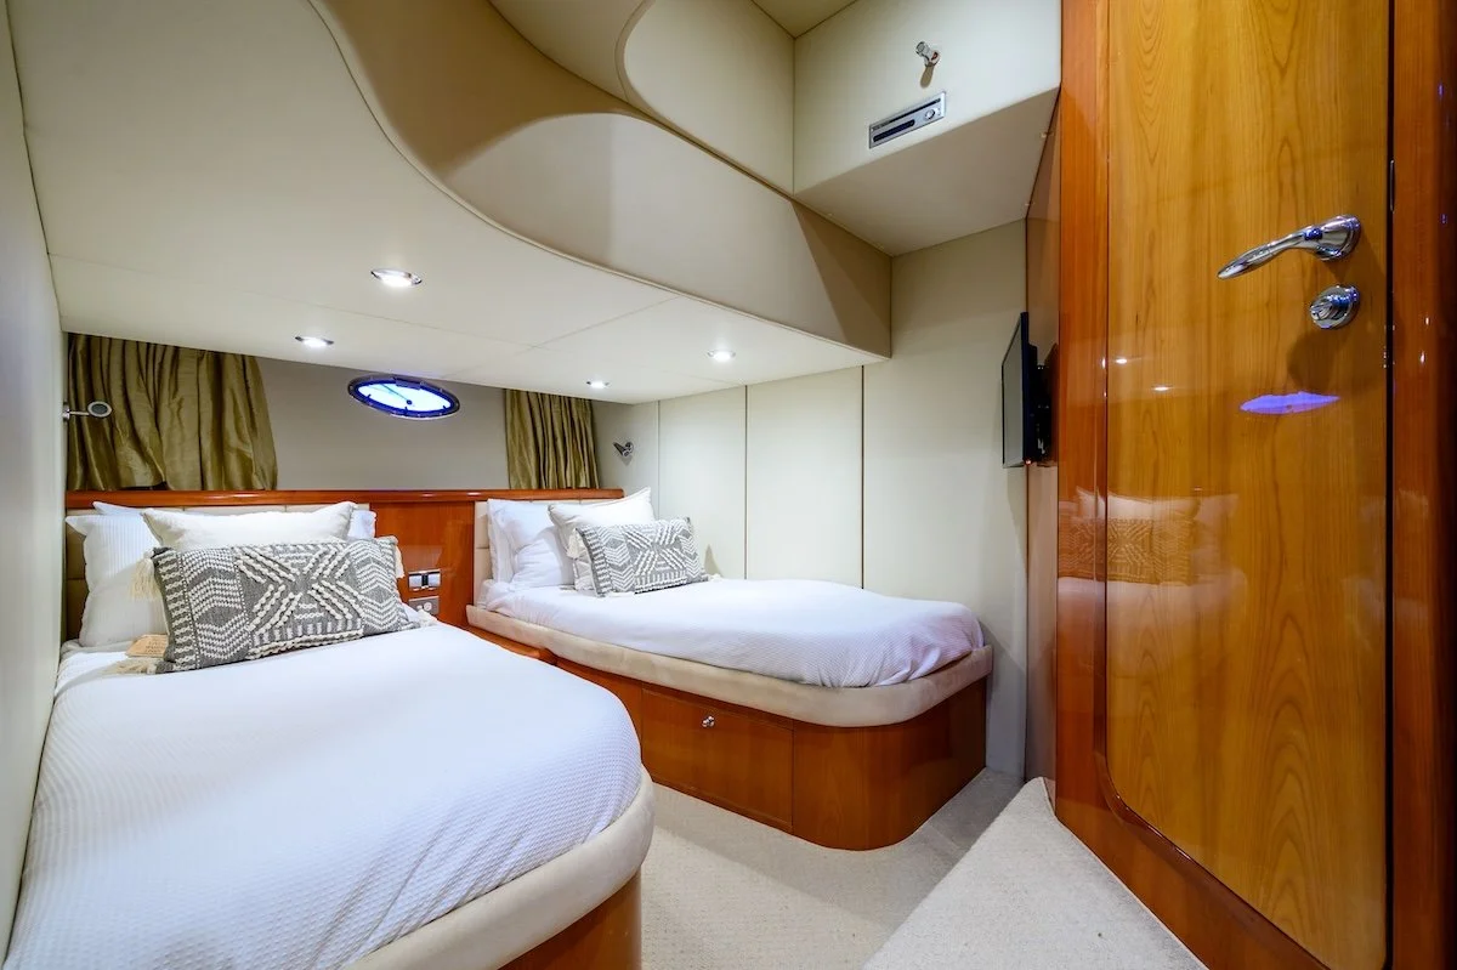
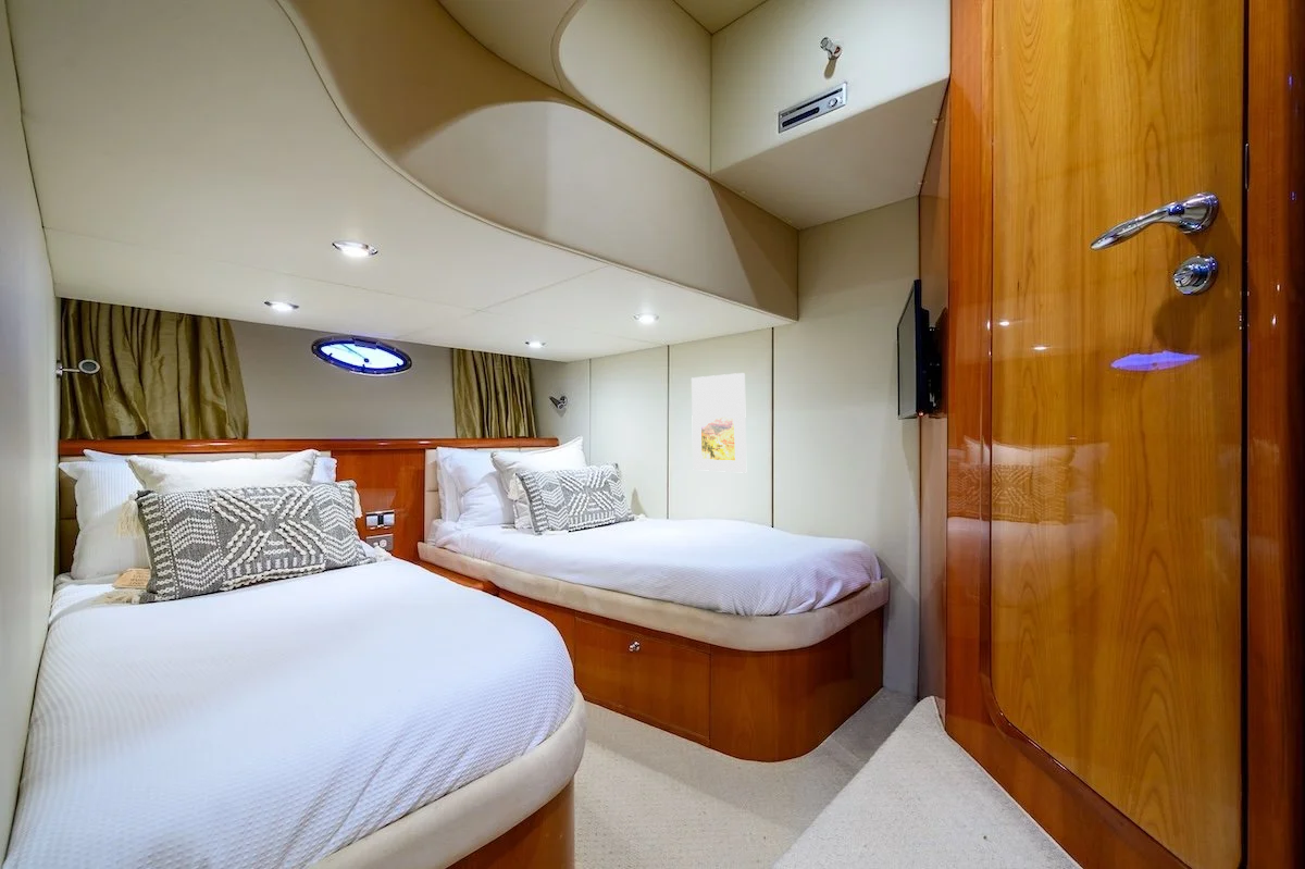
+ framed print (718, 423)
